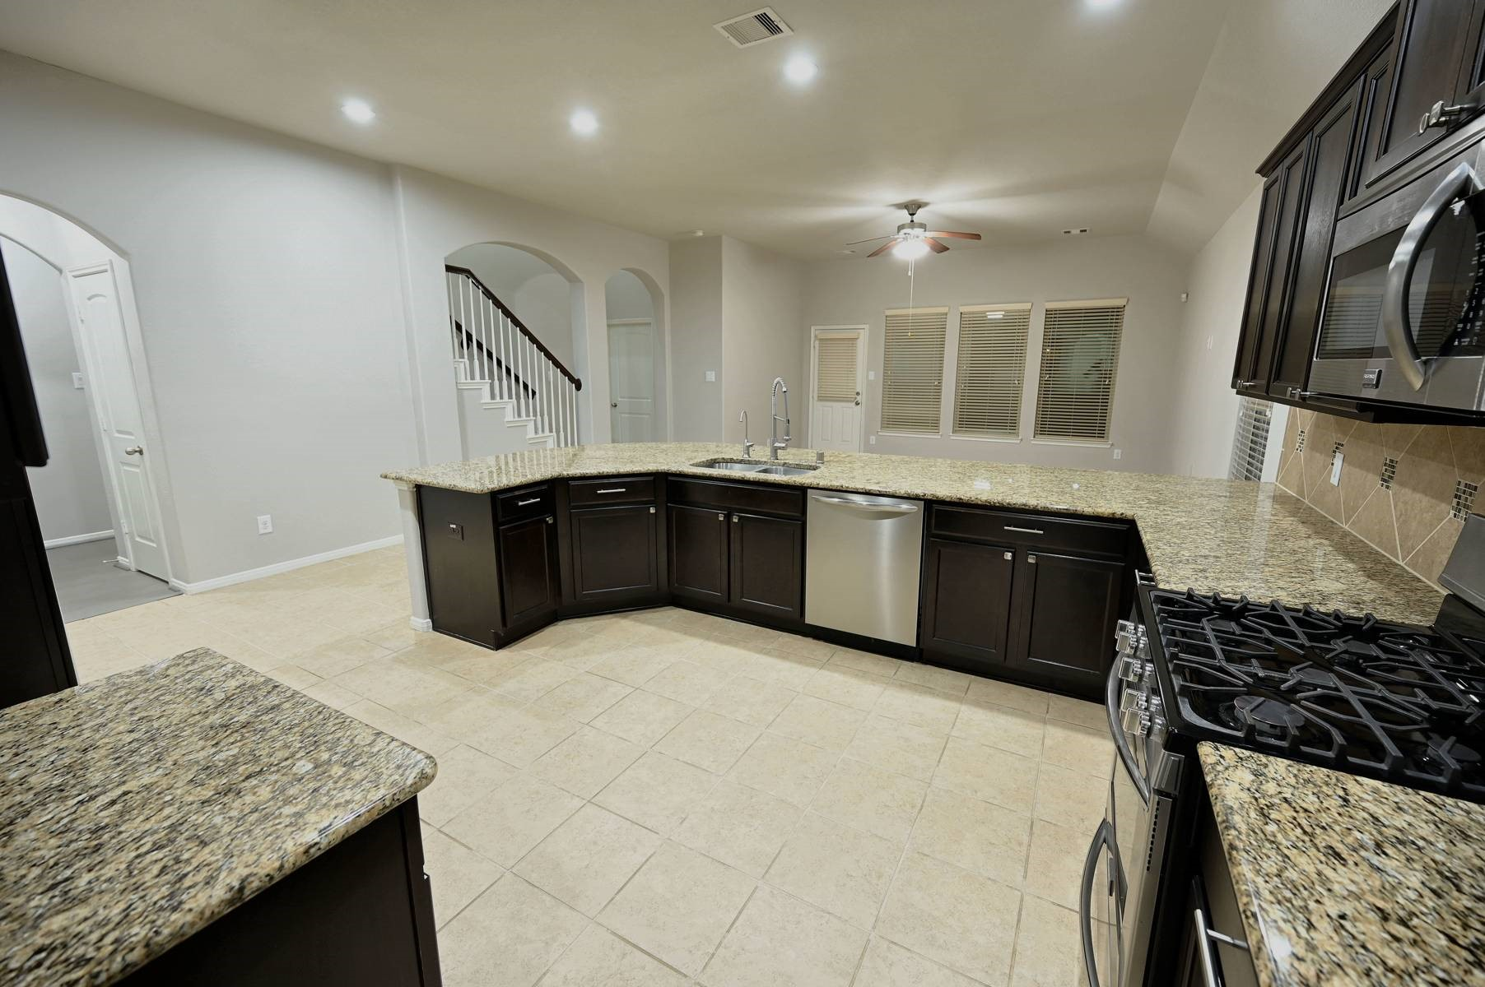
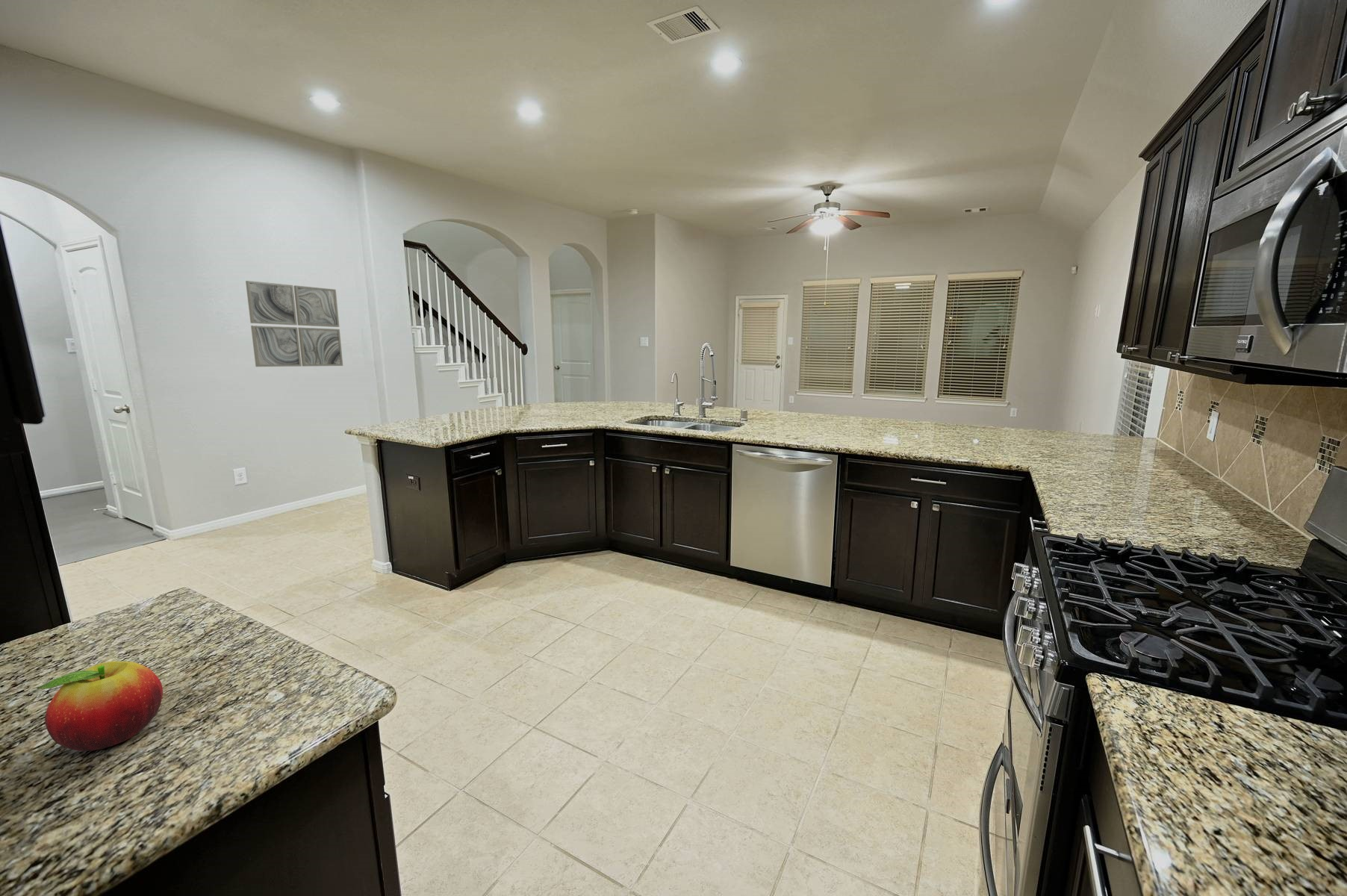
+ wall art (298, 325)
+ fruit (105, 700)
